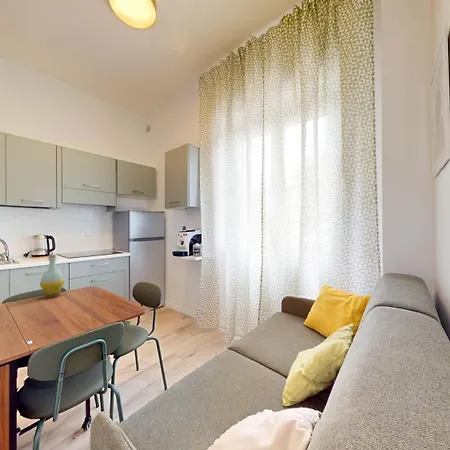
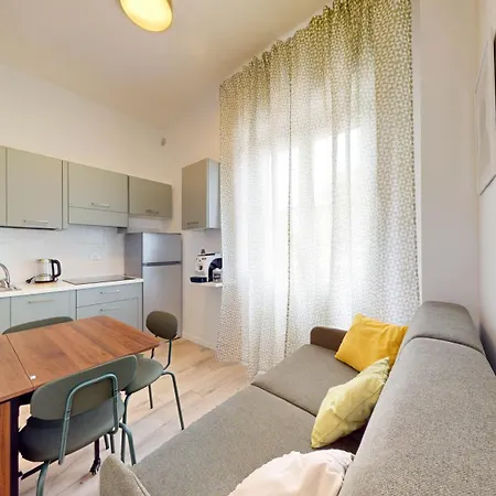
- bottle (52, 275)
